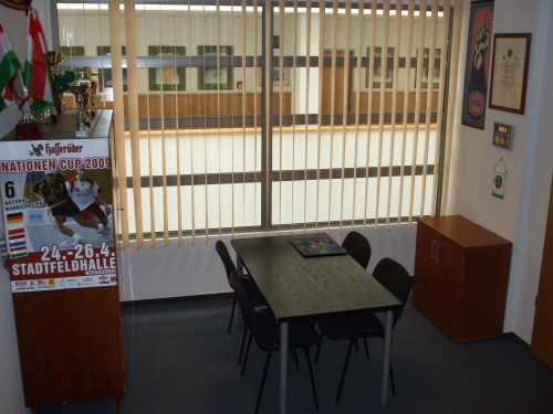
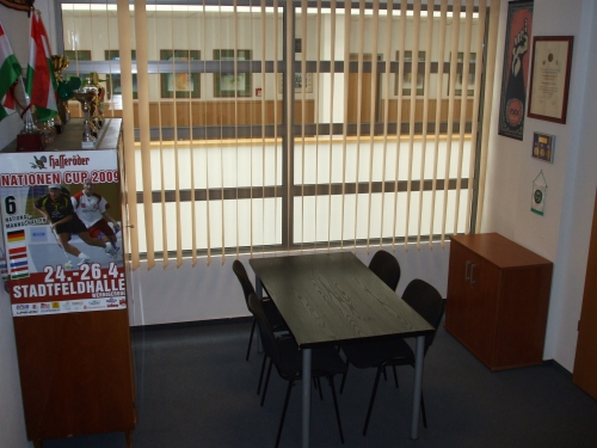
- framed painting (316, 245)
